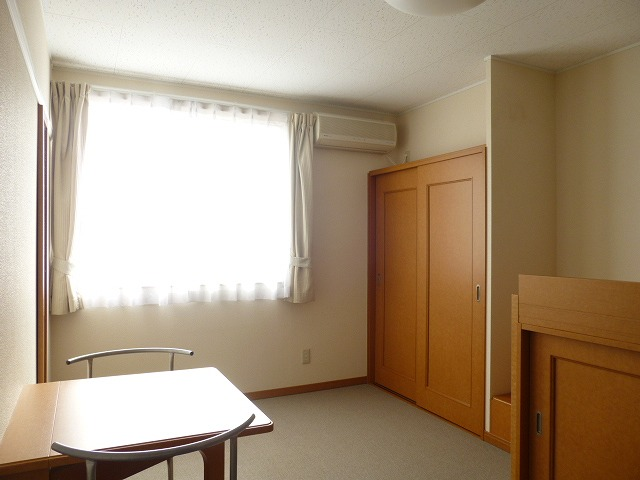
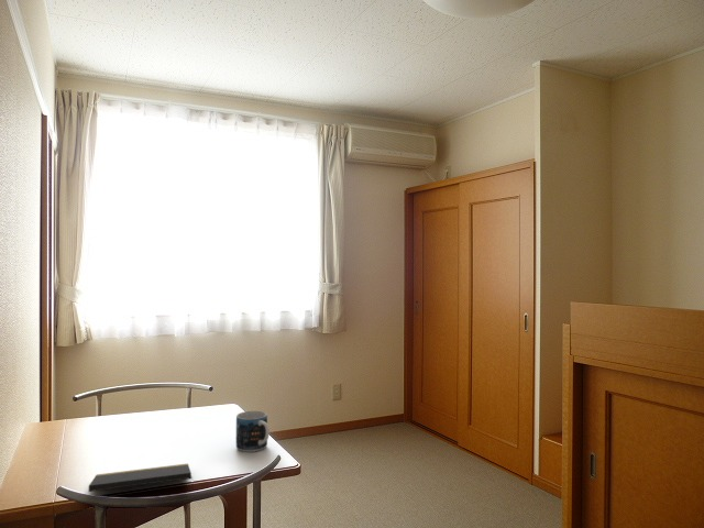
+ mug (255, 432)
+ notepad (142, 476)
